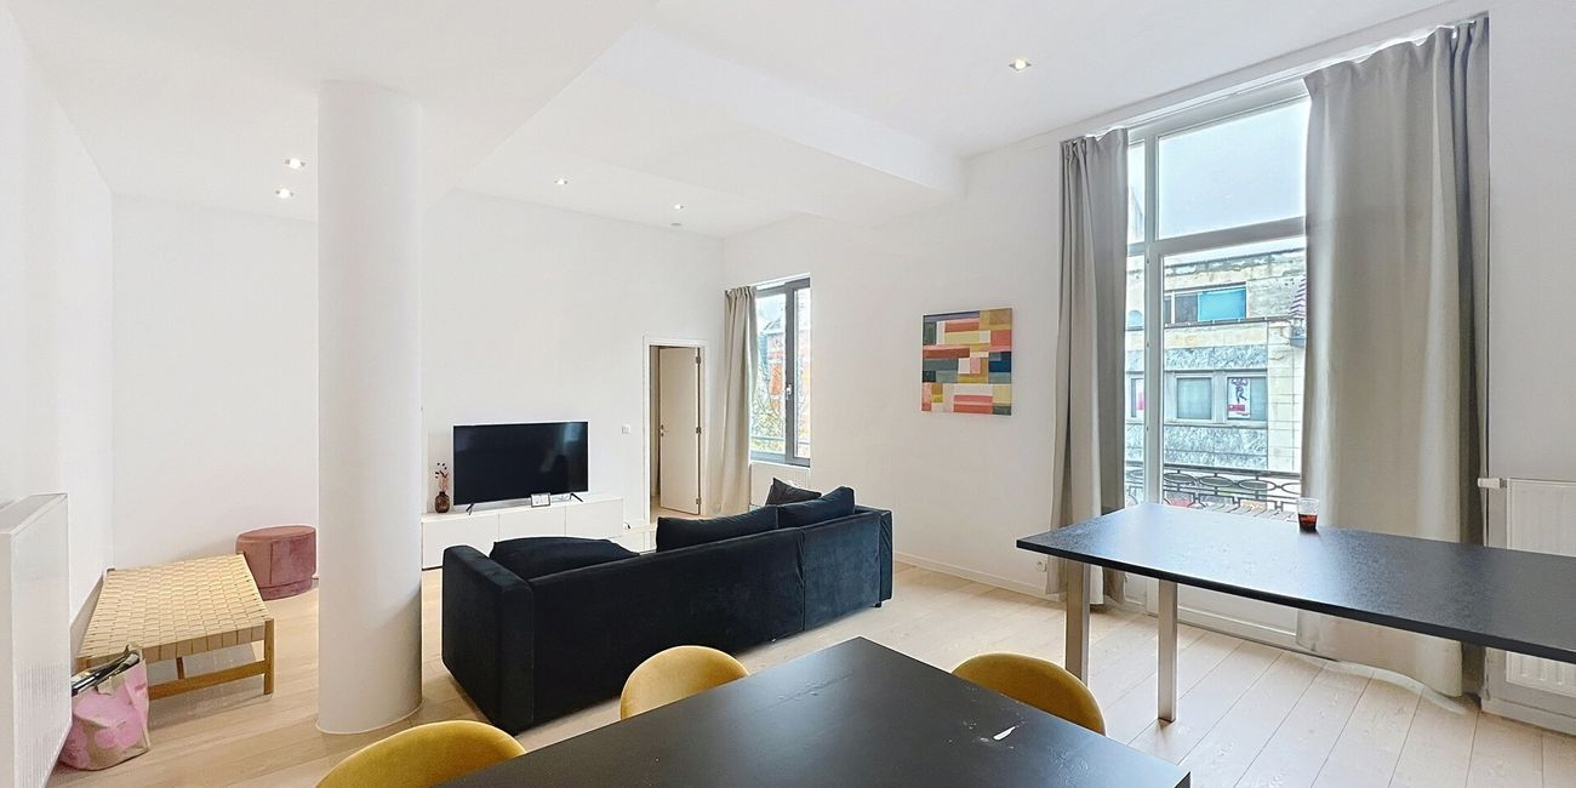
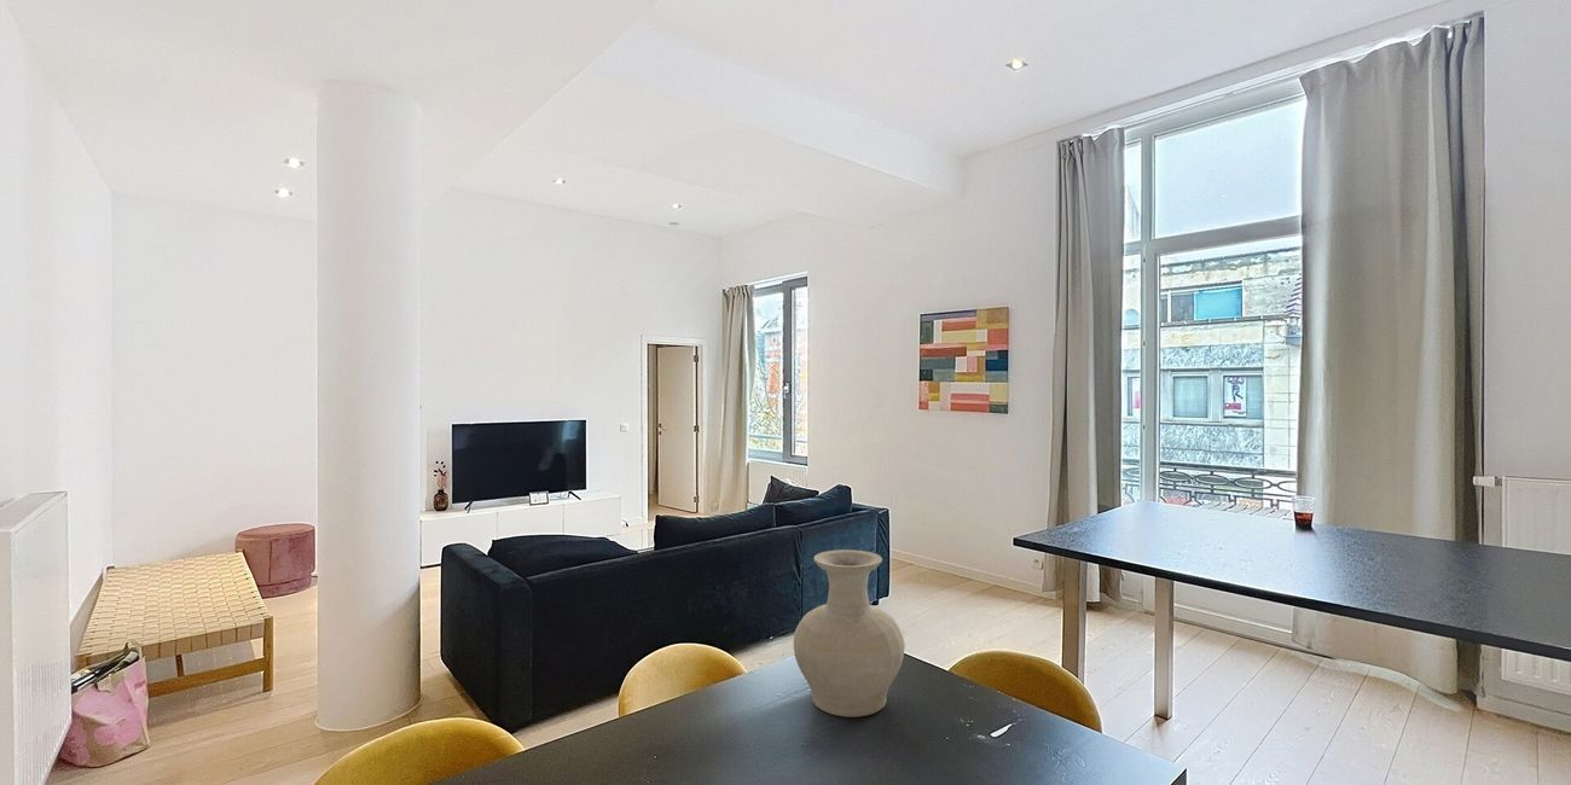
+ vase (848, 628)
